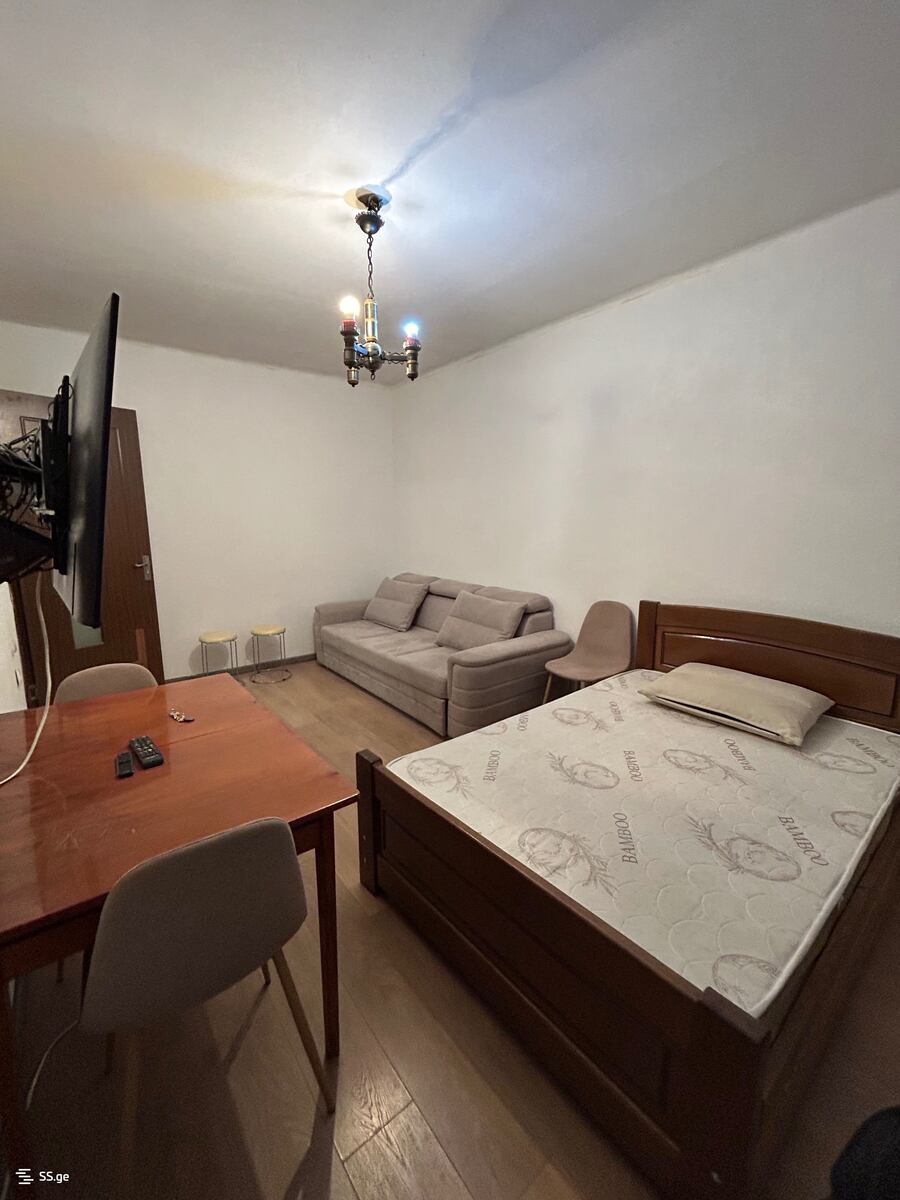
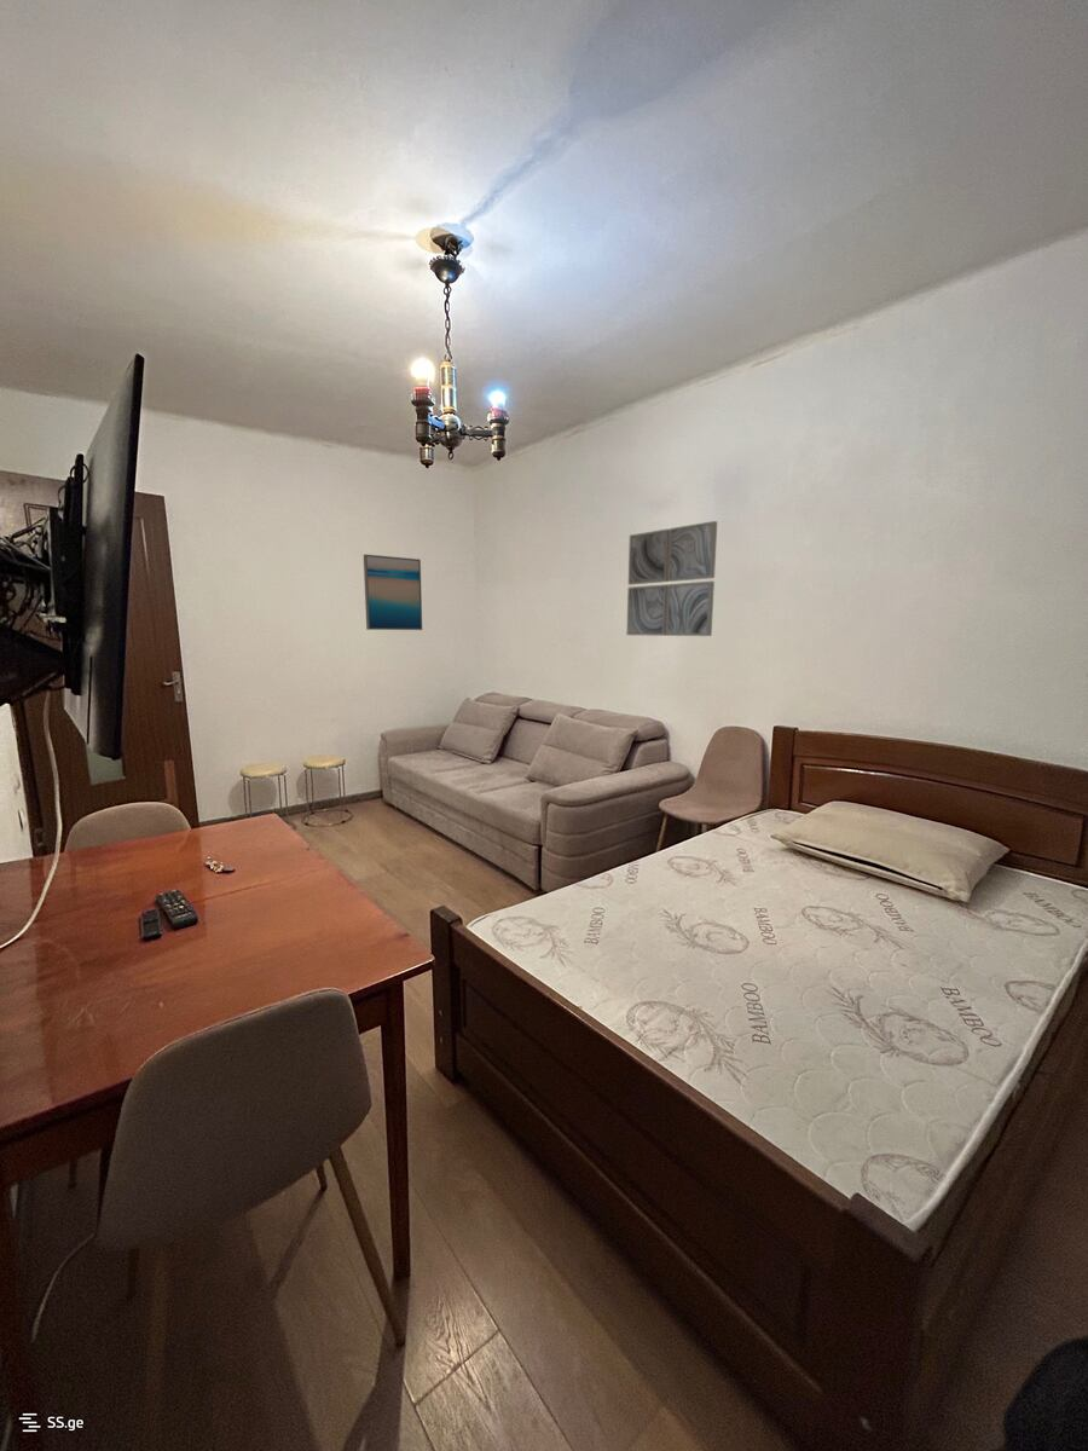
+ wall art (393, 594)
+ wall art (669, 584)
